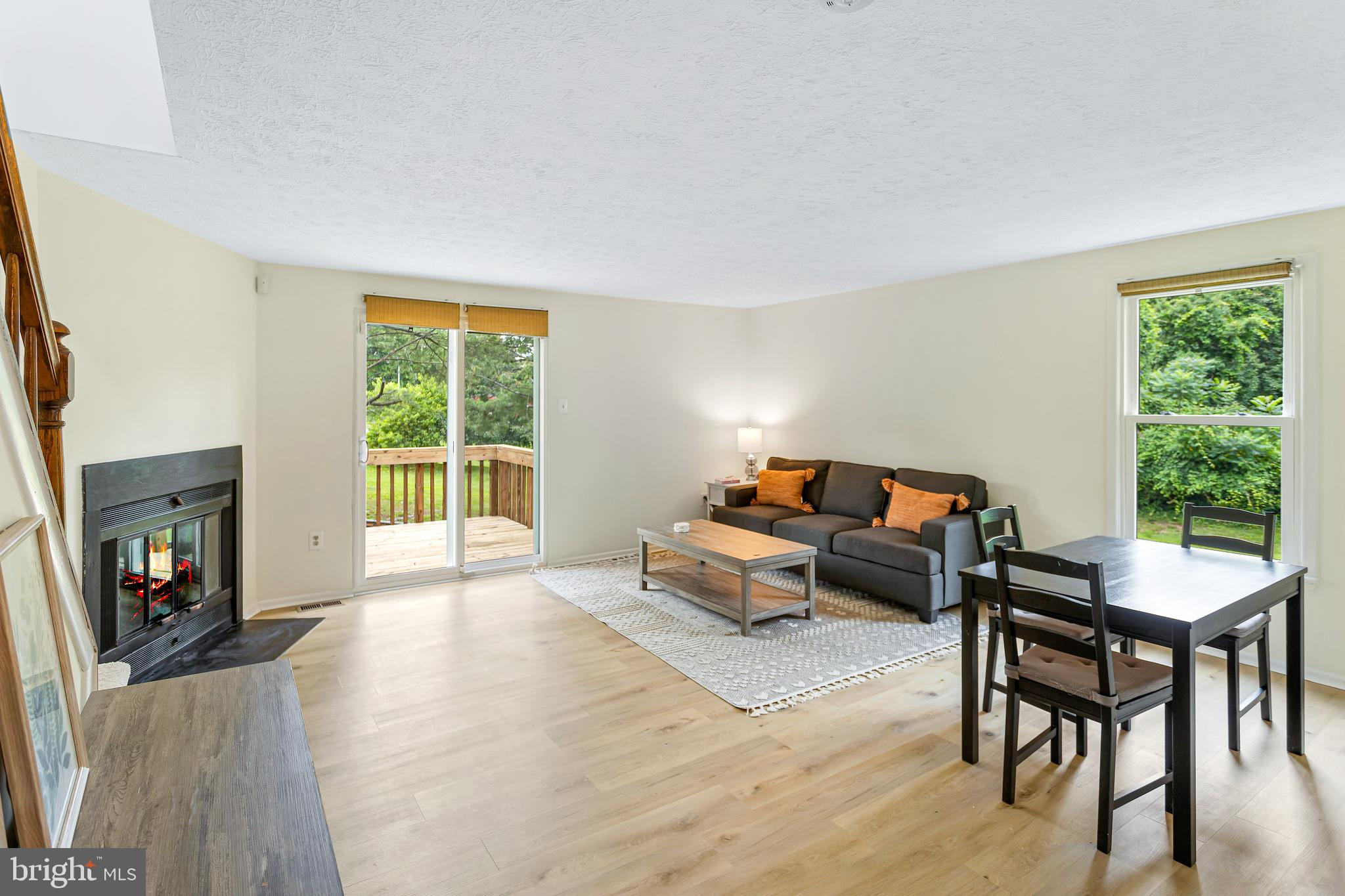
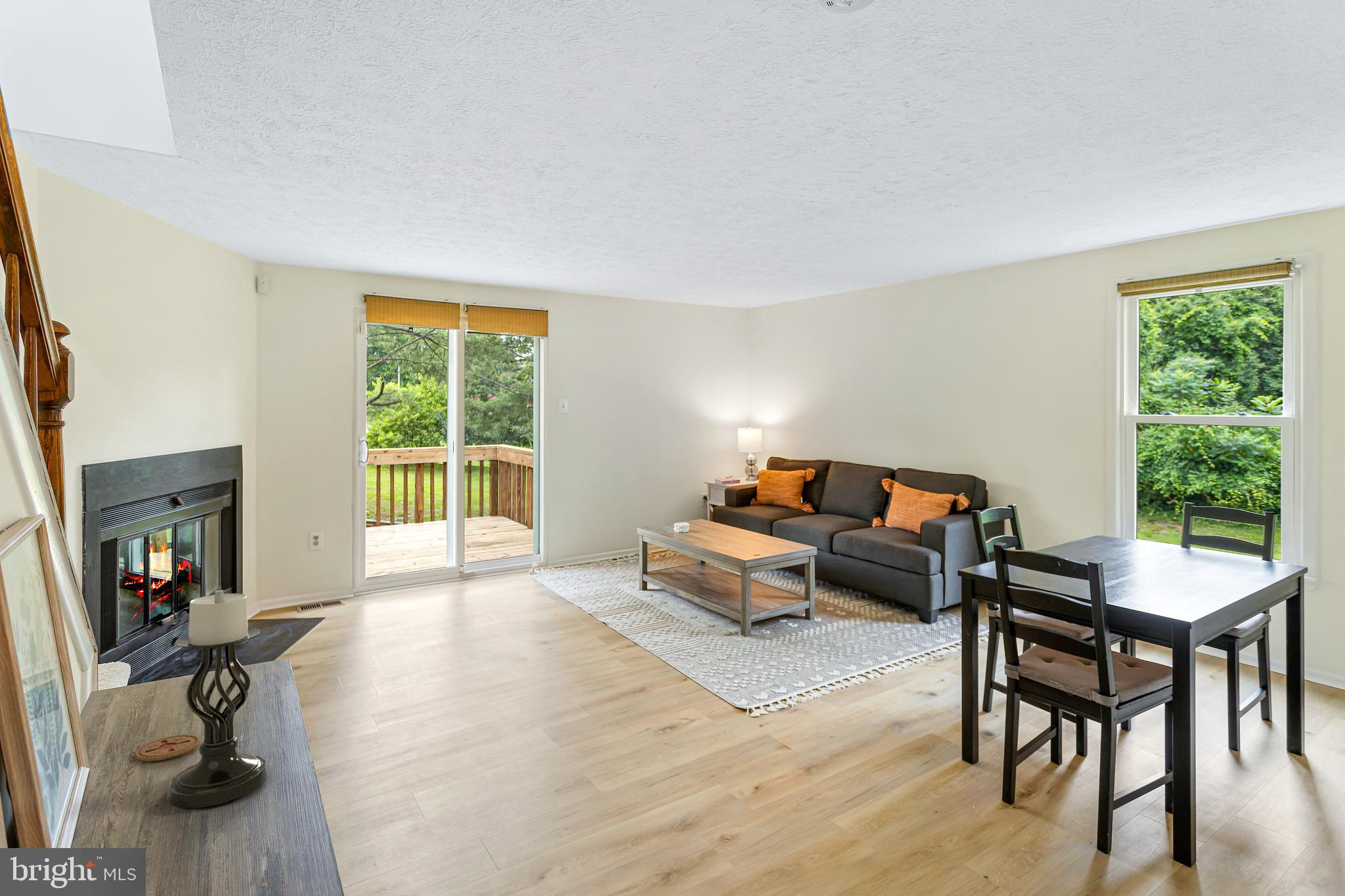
+ coaster (167, 747)
+ candle holder (219, 688)
